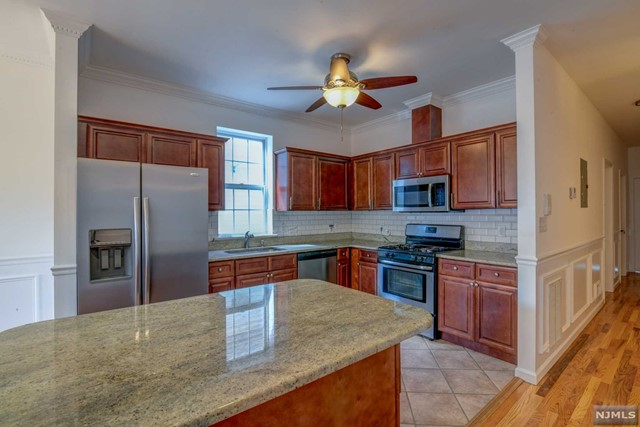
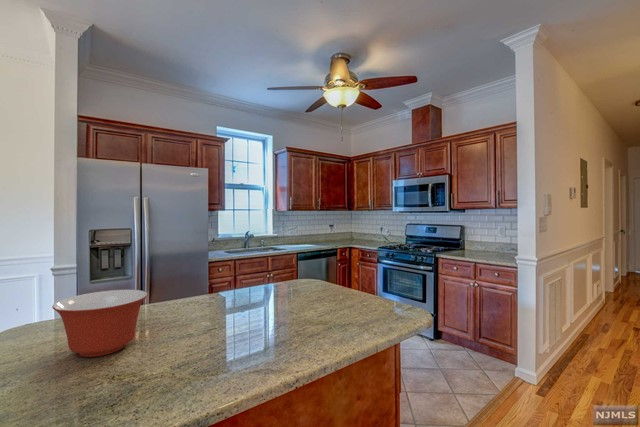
+ mixing bowl (103, 323)
